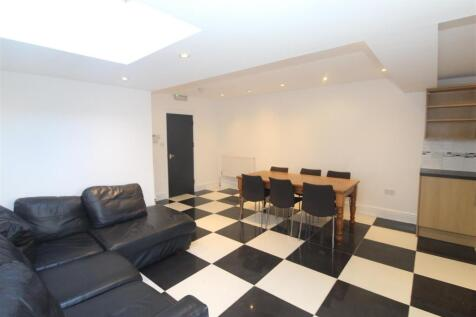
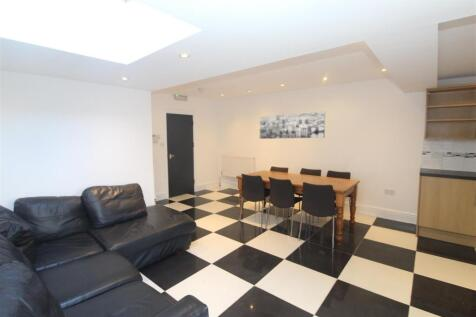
+ wall art (289, 126)
